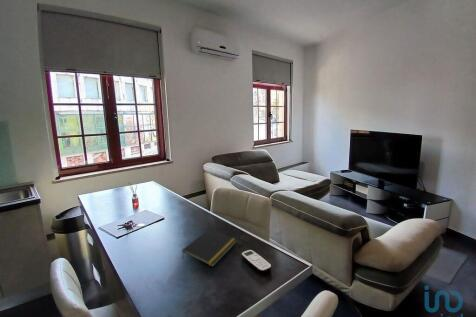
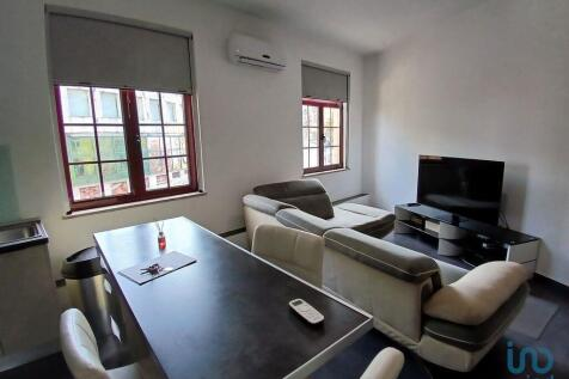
- notepad (211, 245)
